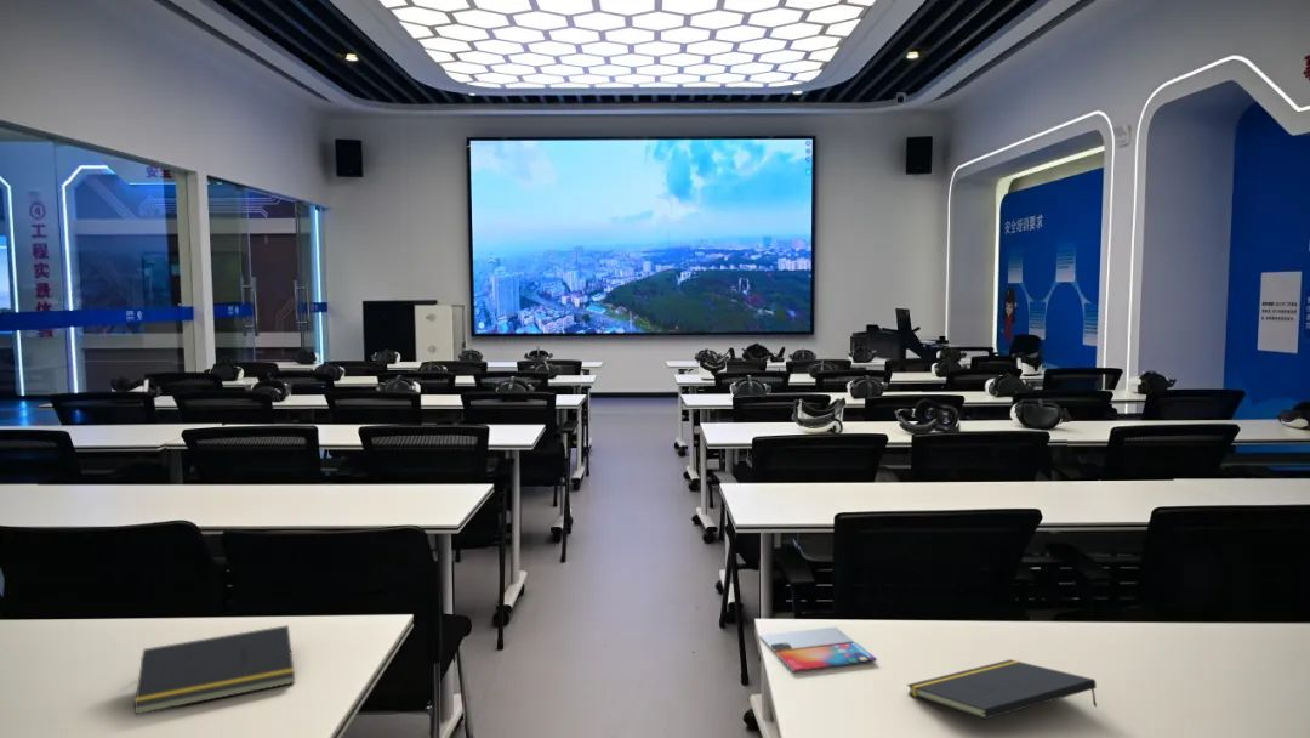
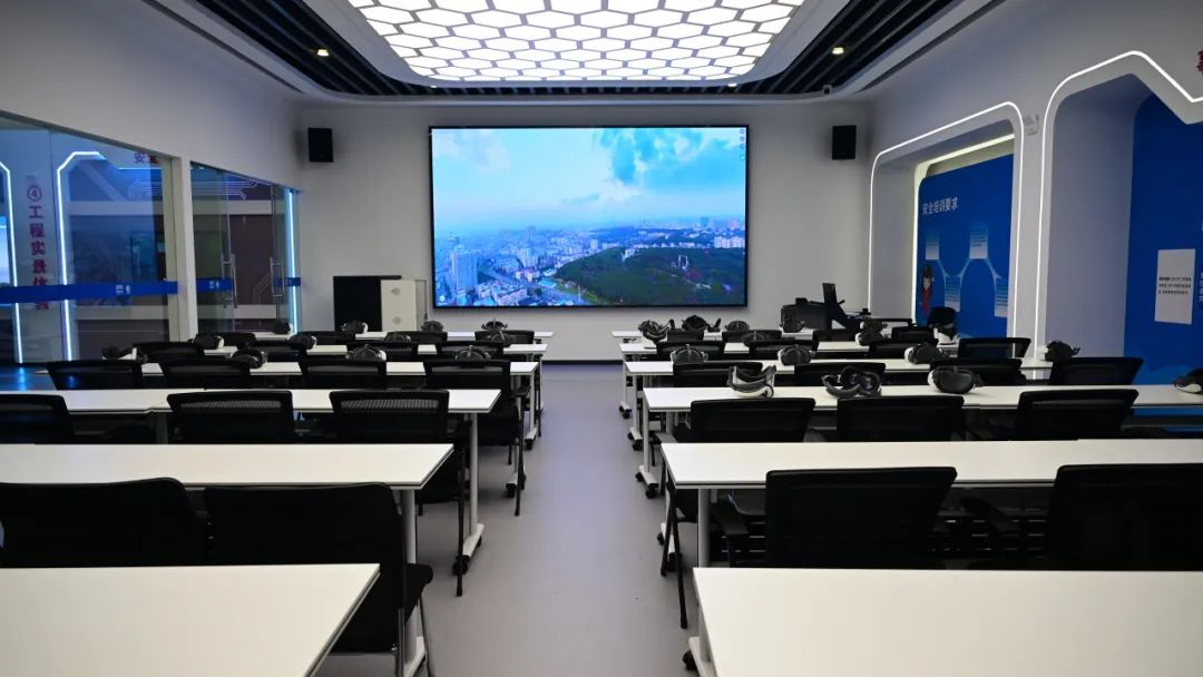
- notepad (998, 686)
- notepad (218, 665)
- smartphone (815, 647)
